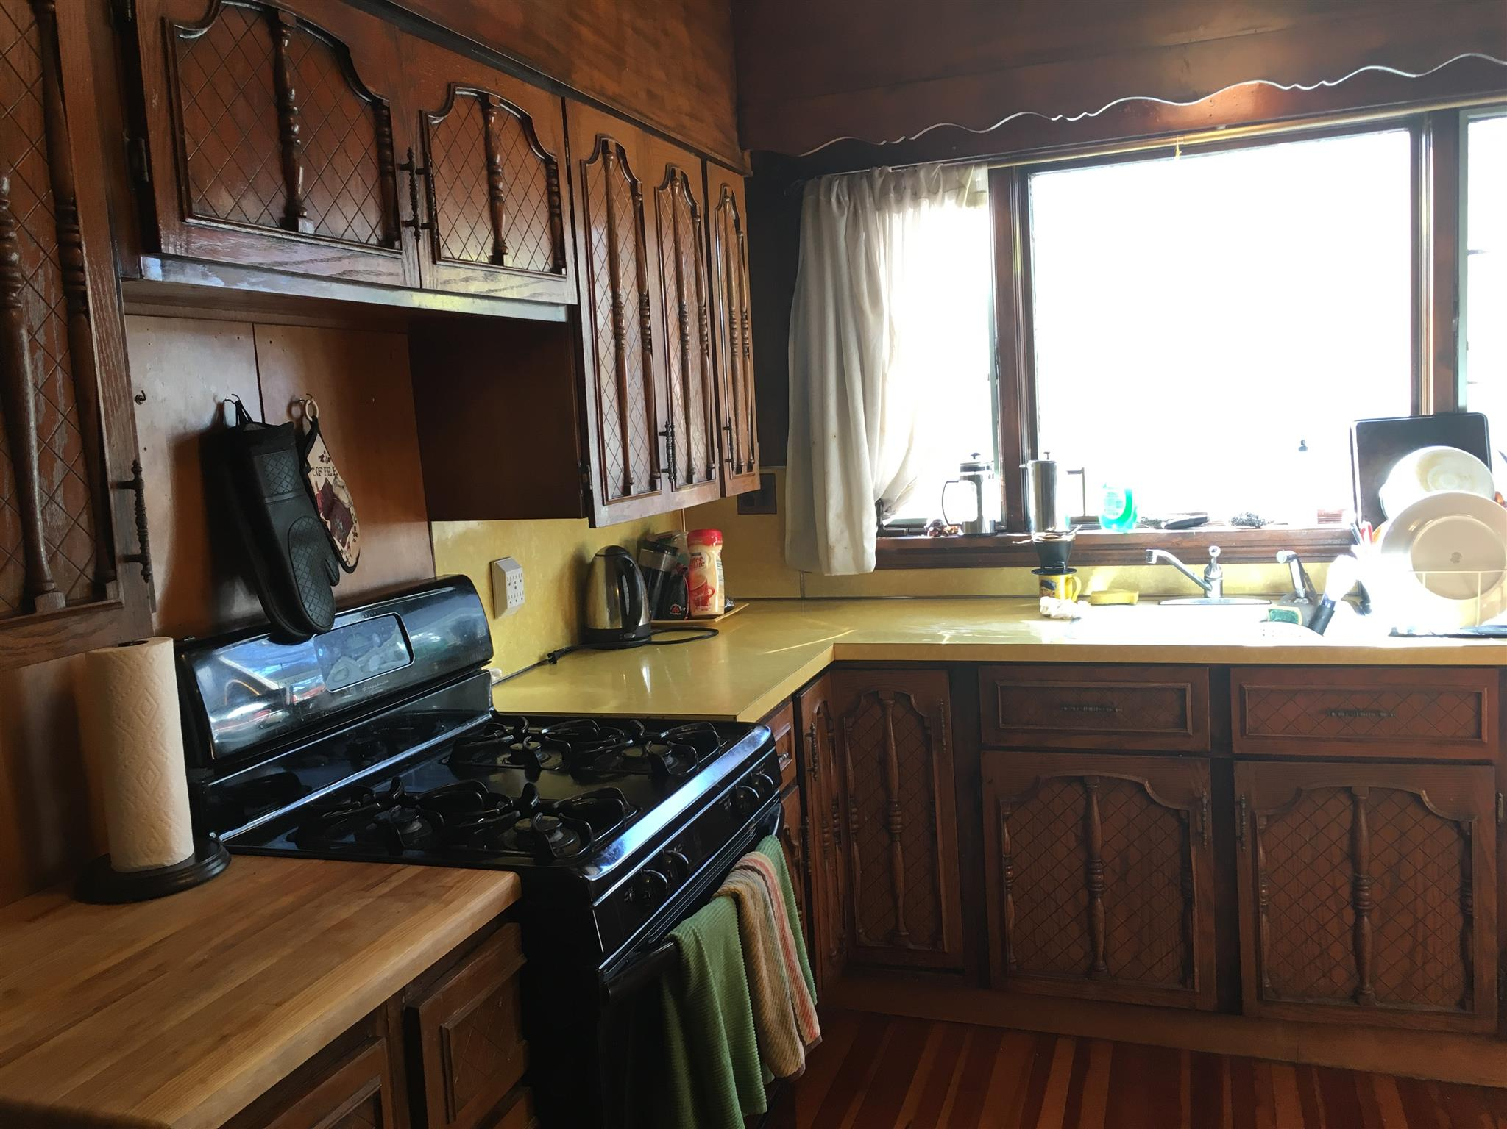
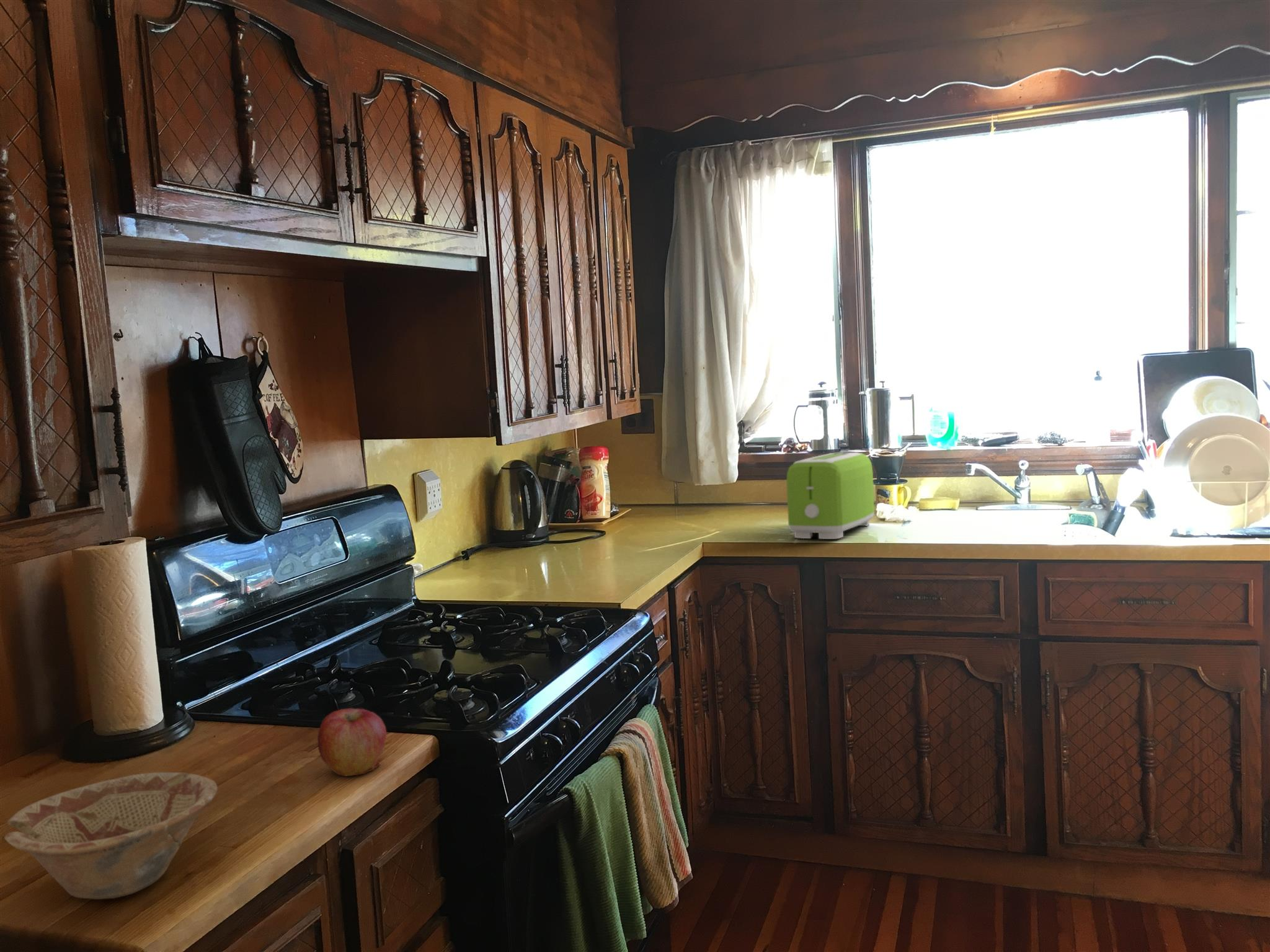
+ apple (353, 739)
+ dish (118, 841)
+ toaster (831, 493)
